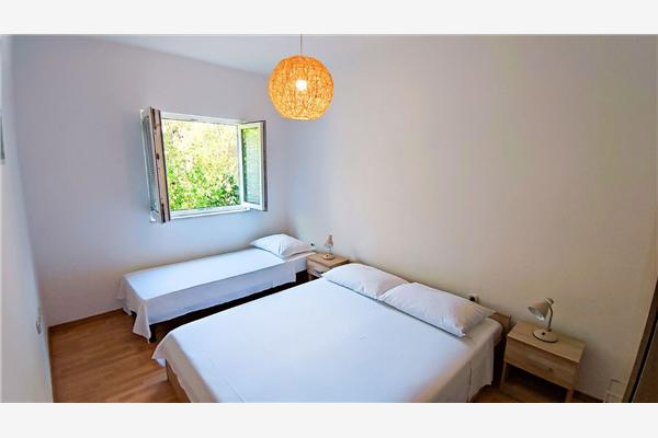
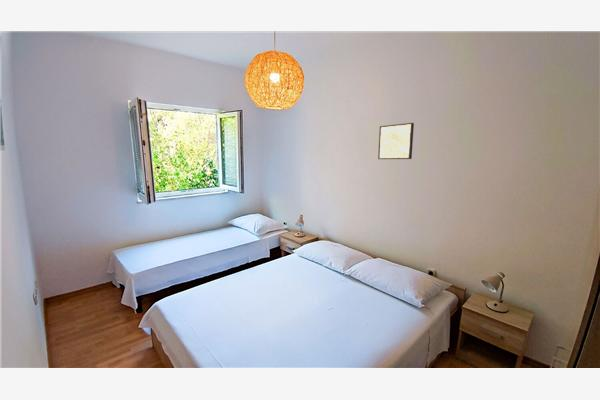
+ wall art (395, 142)
